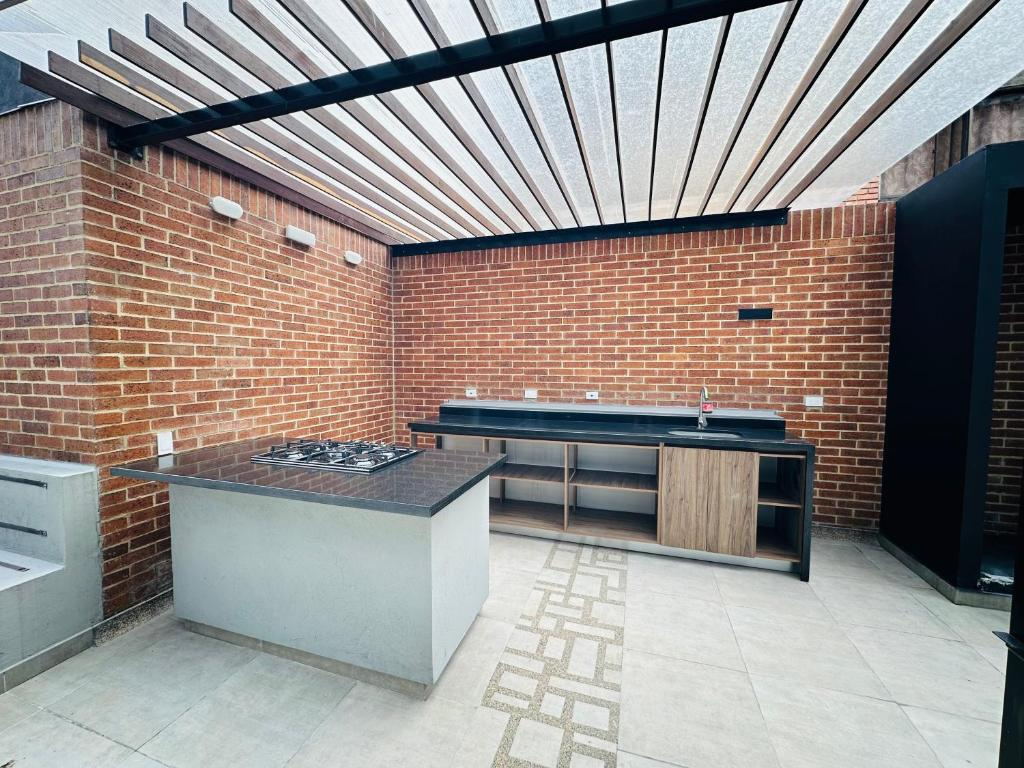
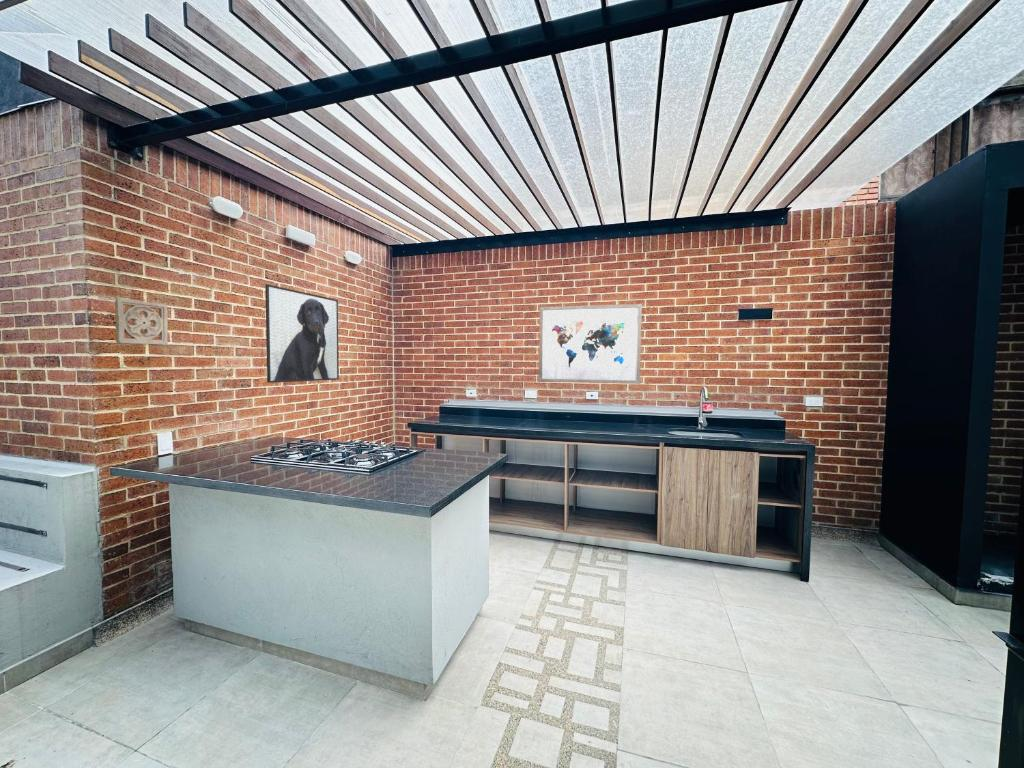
+ wall art (588, 344)
+ wall ornament (142, 323)
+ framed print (306, 337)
